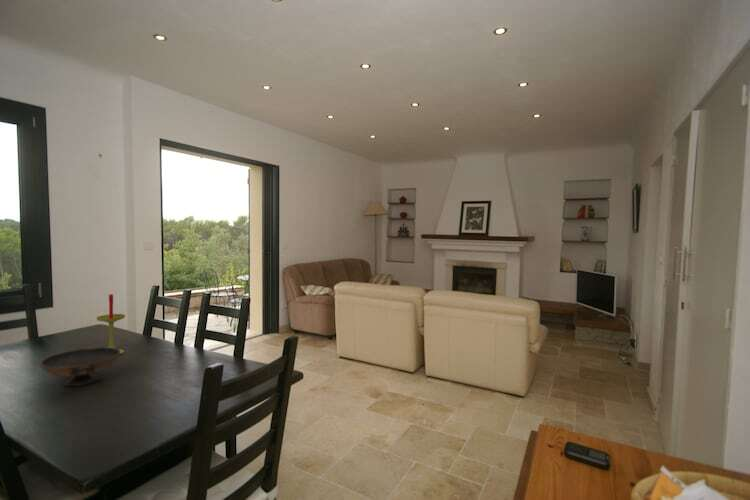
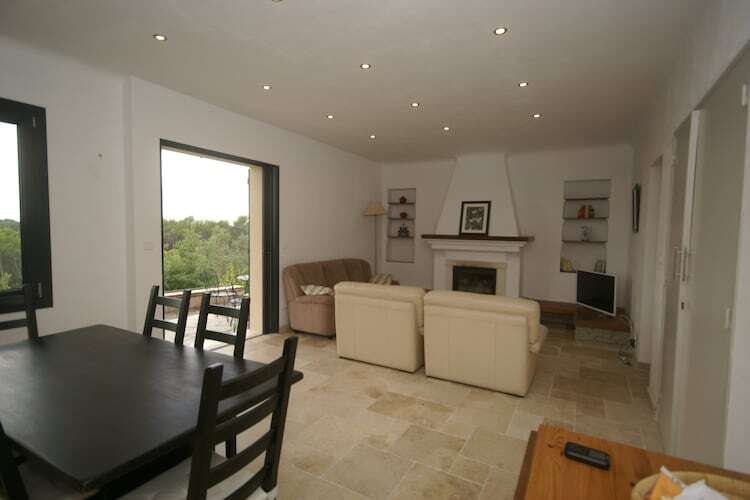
- candle (111, 323)
- decorative bowl (82, 368)
